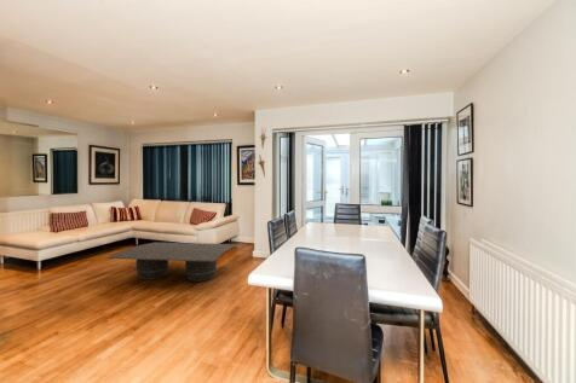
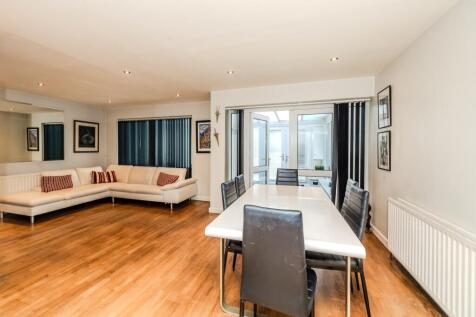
- coffee table (179, 260)
